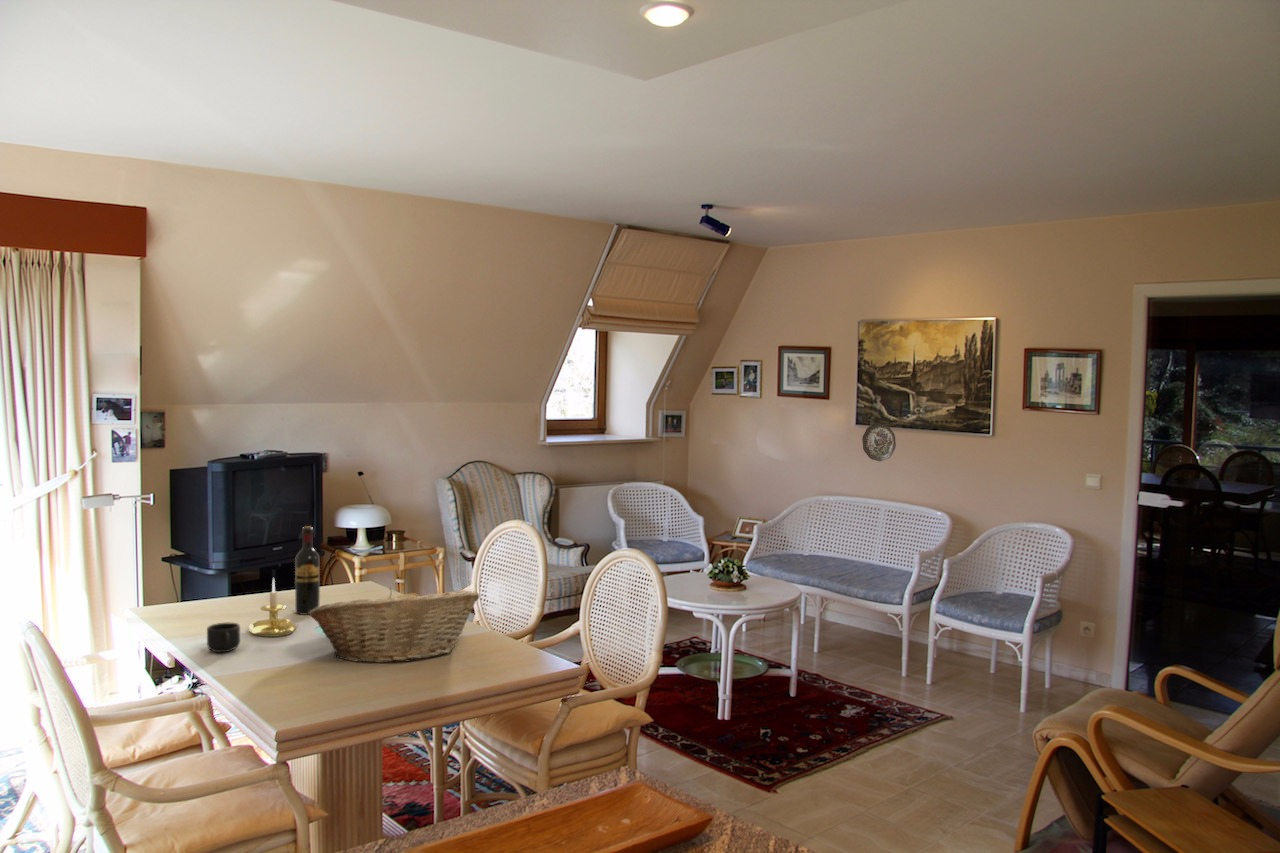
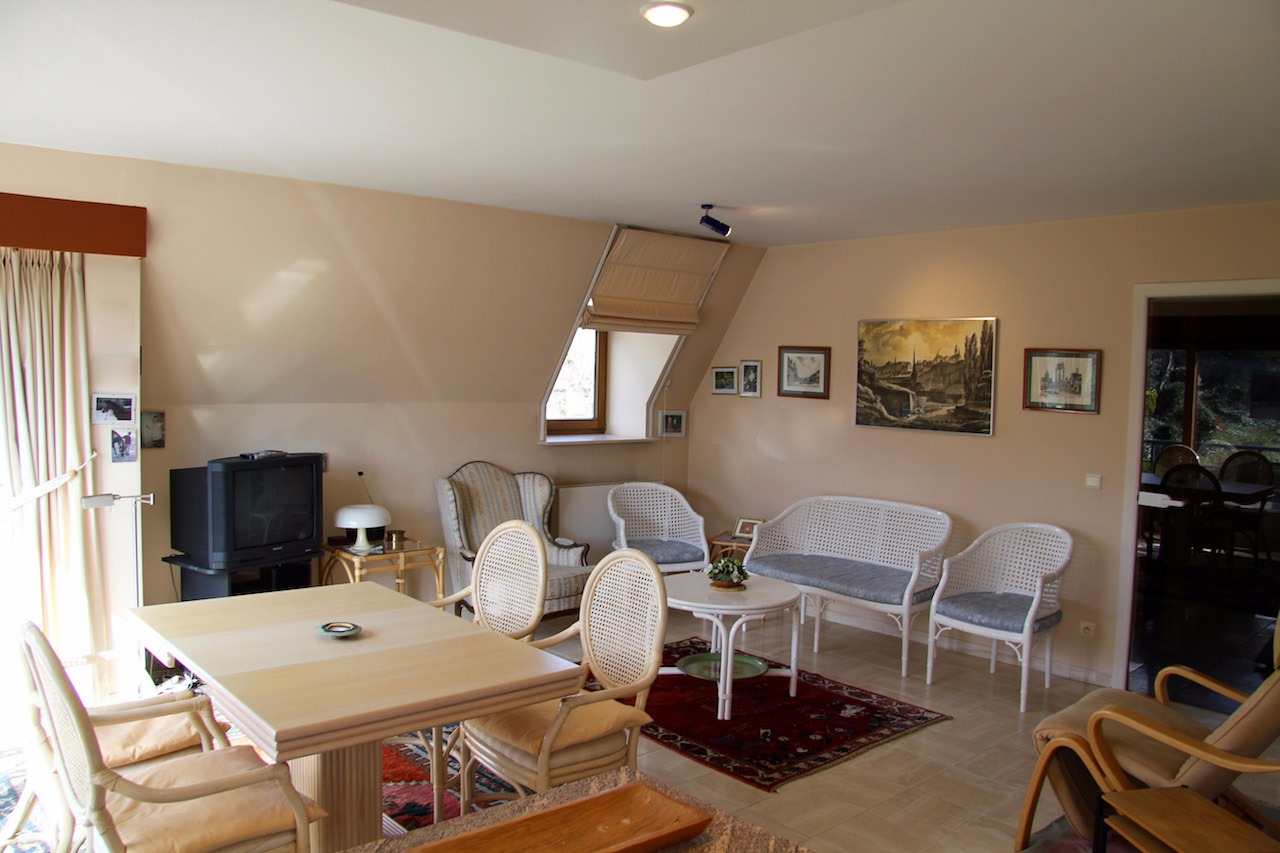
- fruit basket (396, 617)
- wine bottle (307, 569)
- candle holder (275, 605)
- decorative plate (879, 442)
- mug (224, 639)
